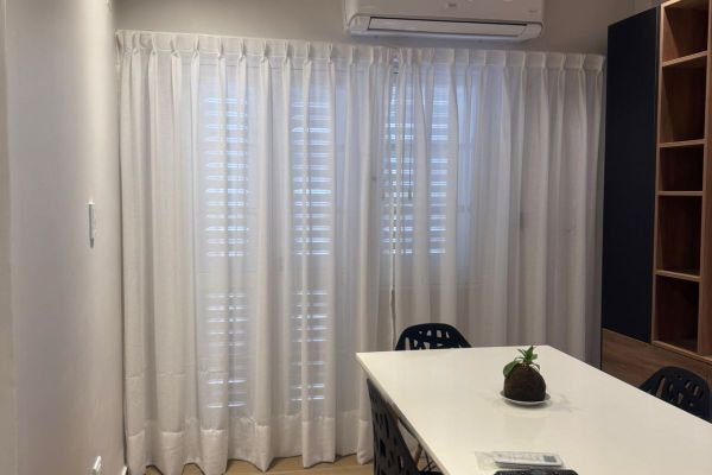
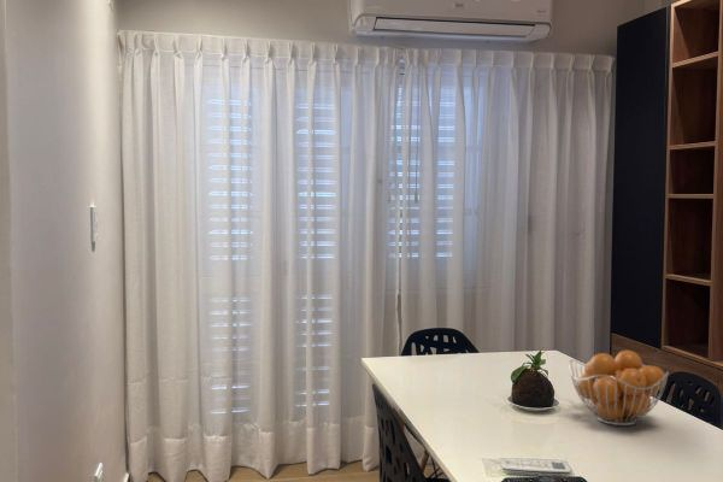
+ fruit basket (617, 386)
